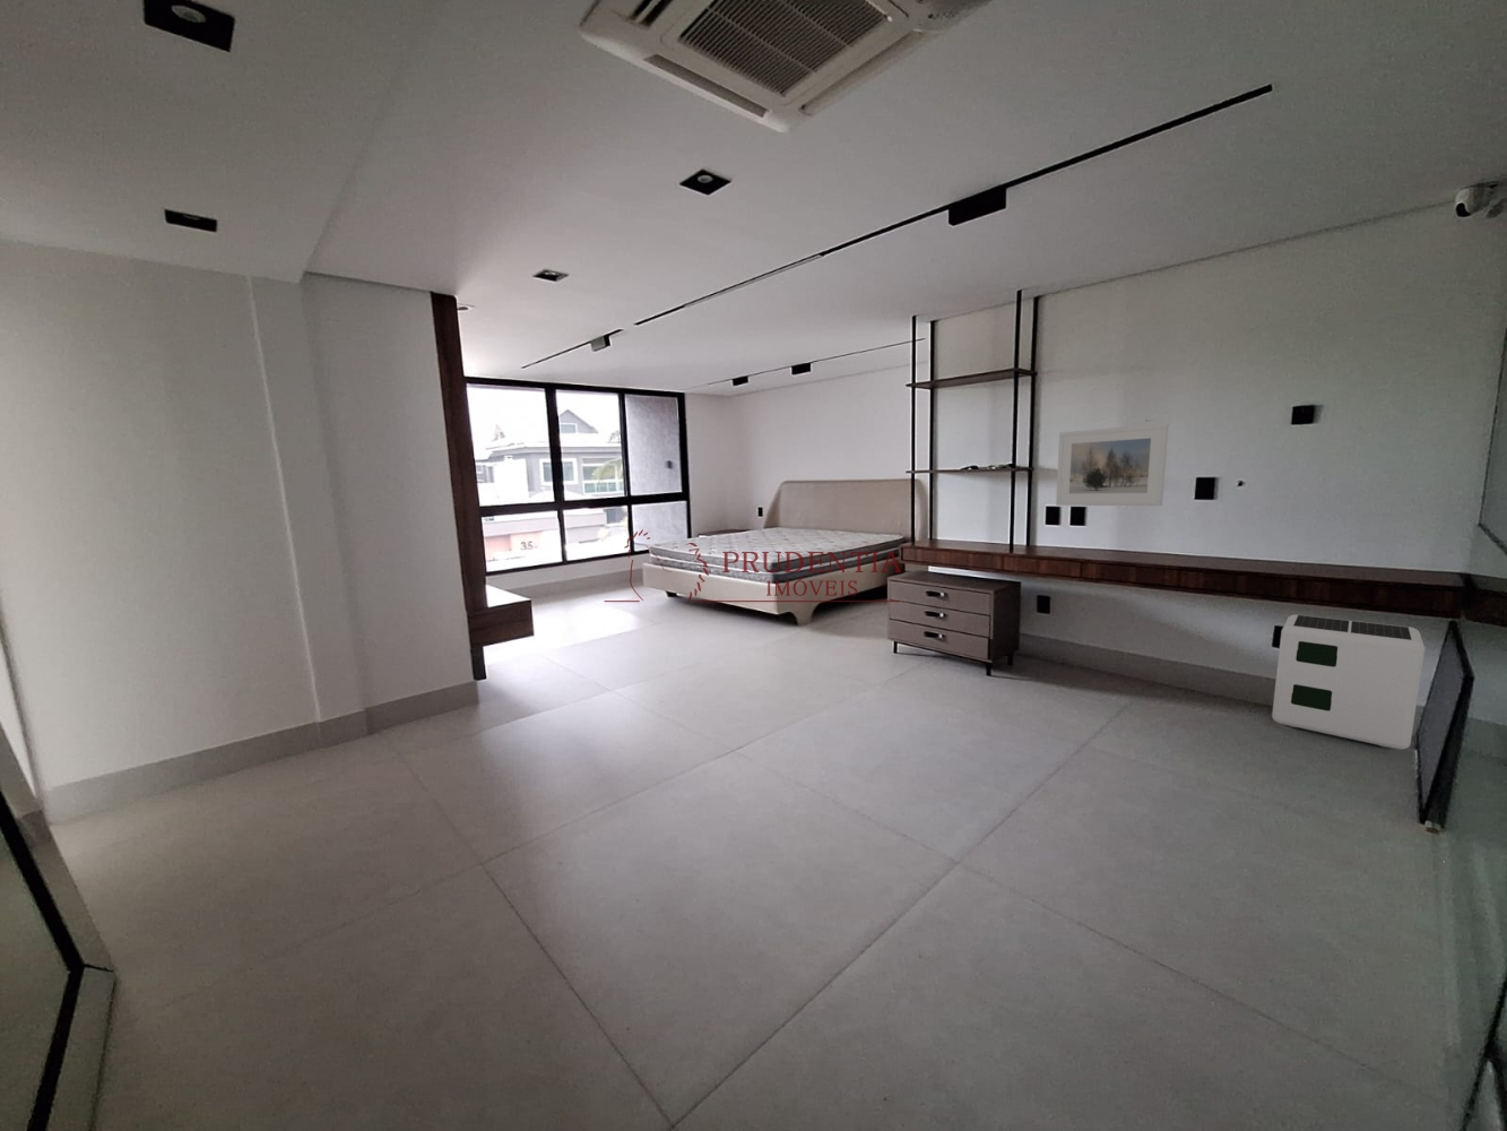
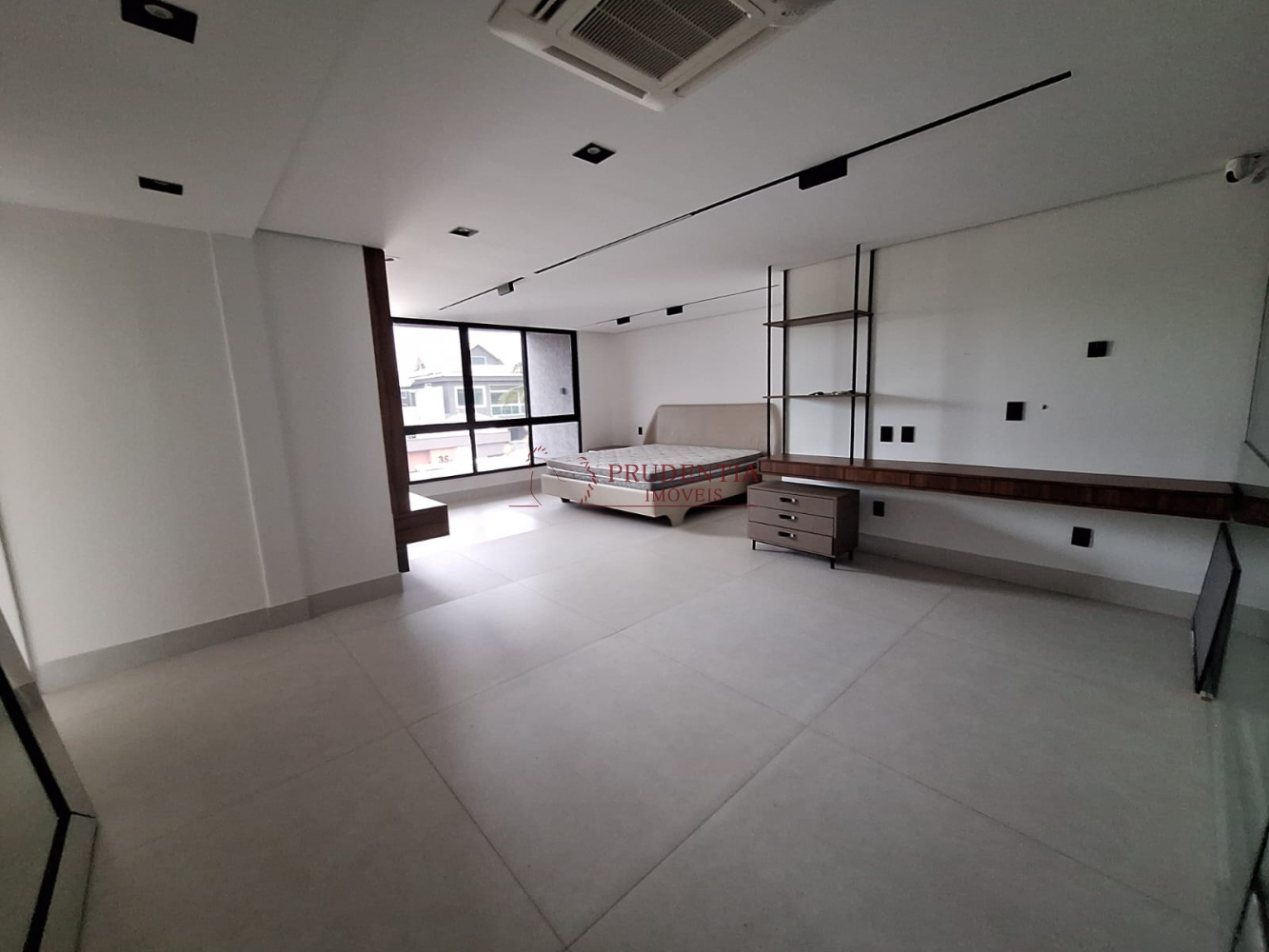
- air purifier (1343, 677)
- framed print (1108, 467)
